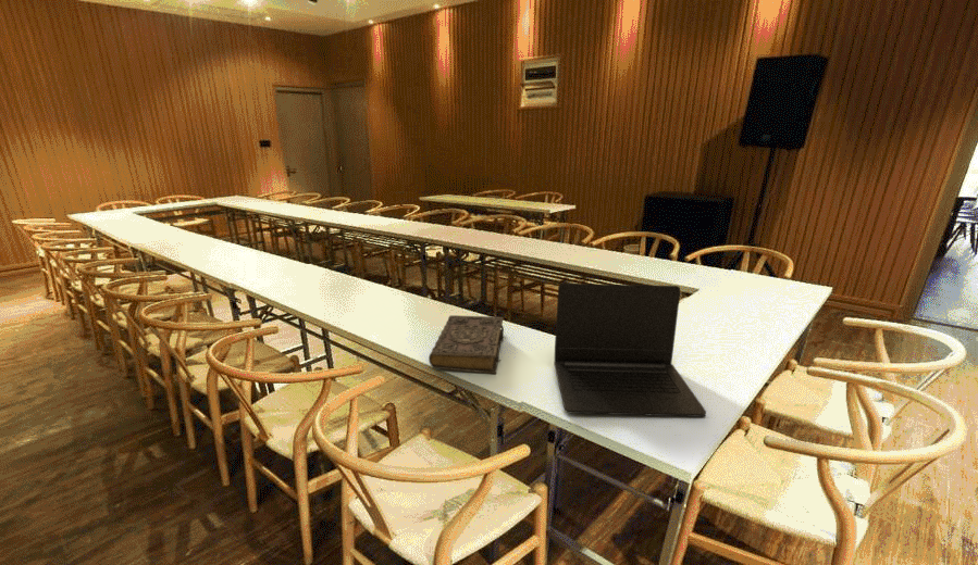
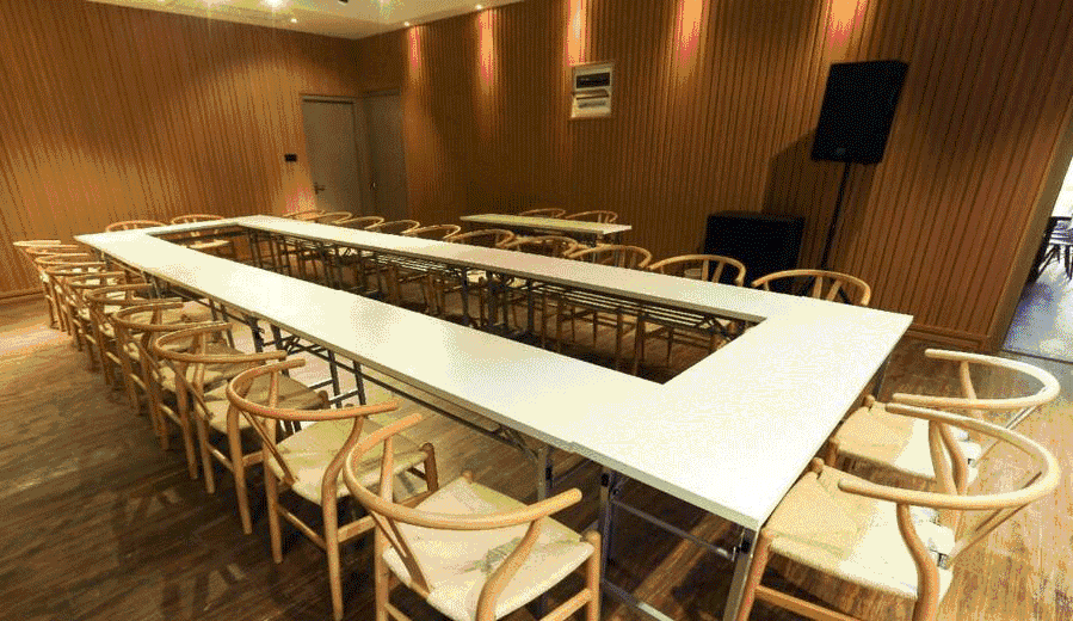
- book (470, 340)
- laptop (627, 346)
